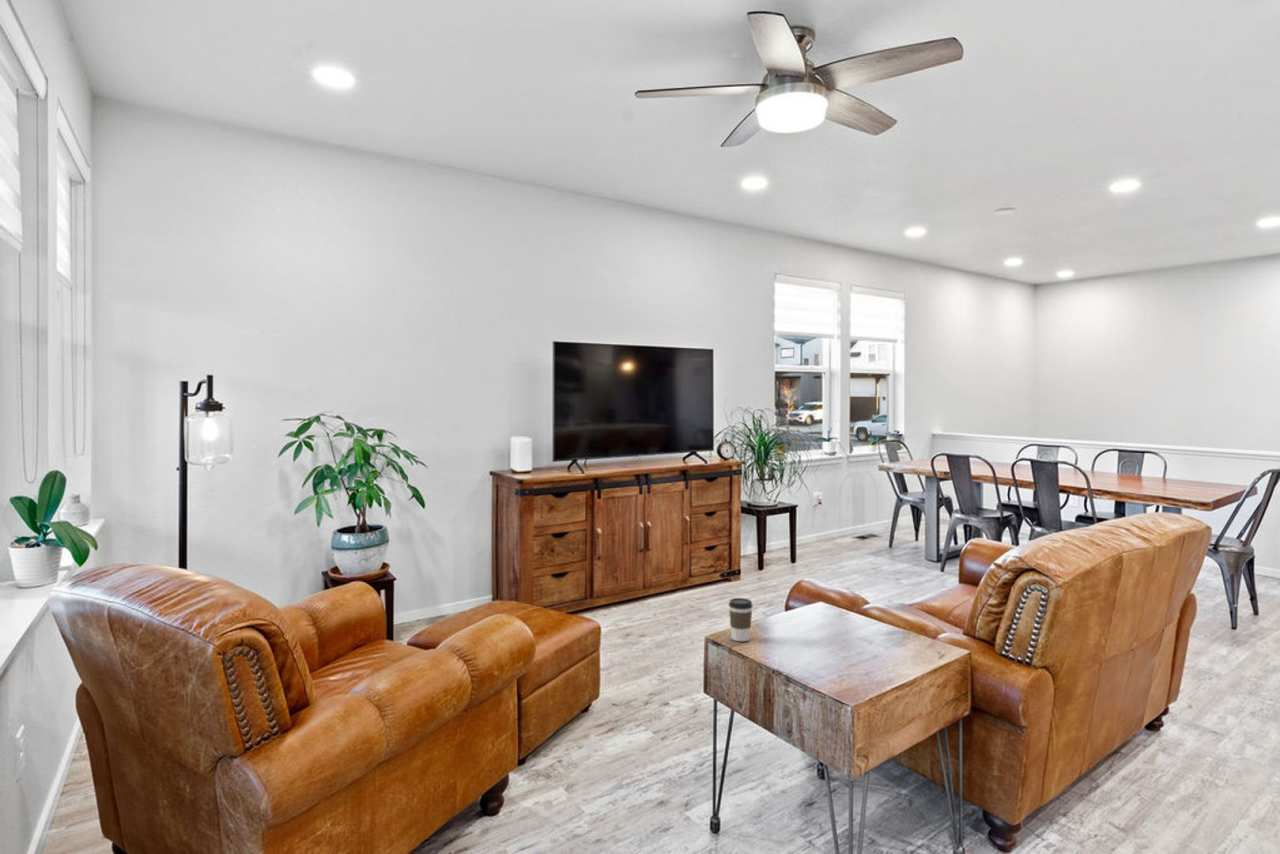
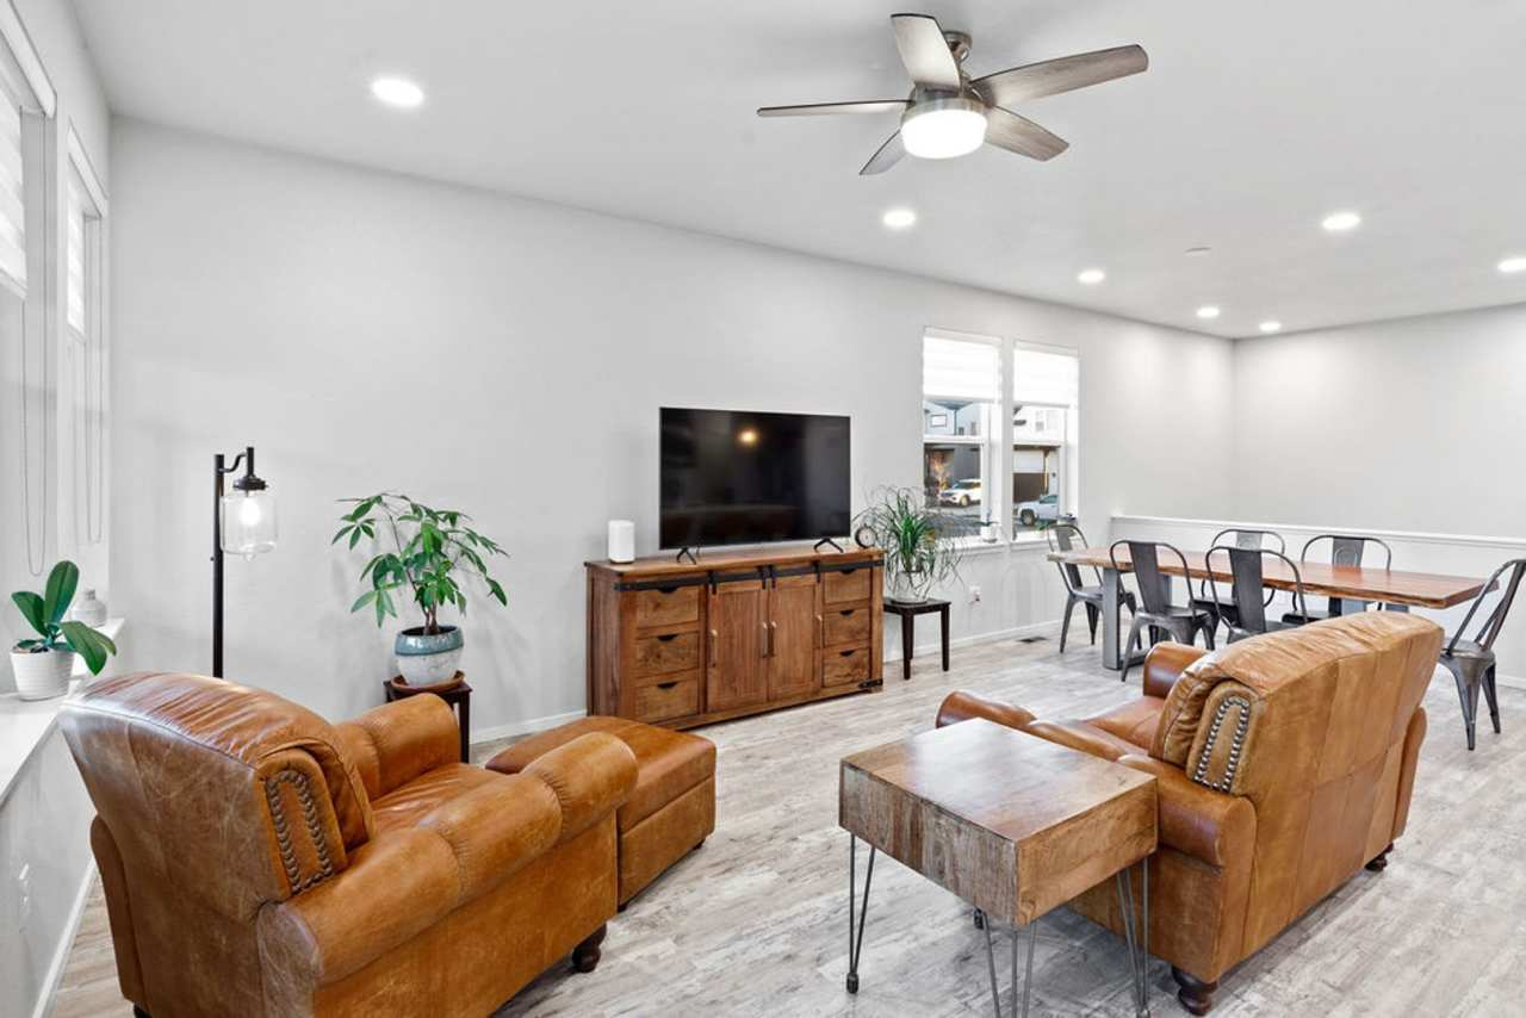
- coffee cup (740, 619)
